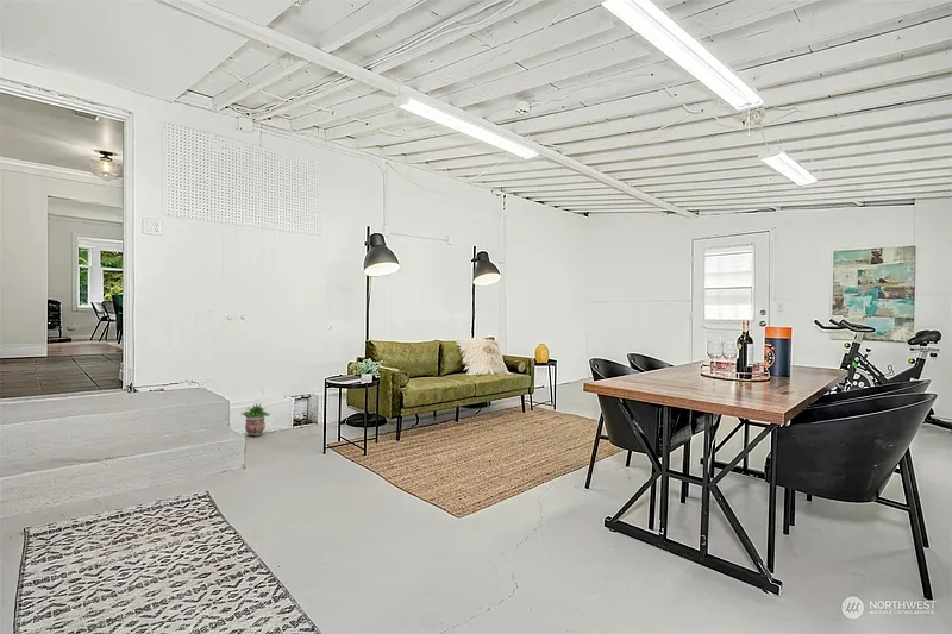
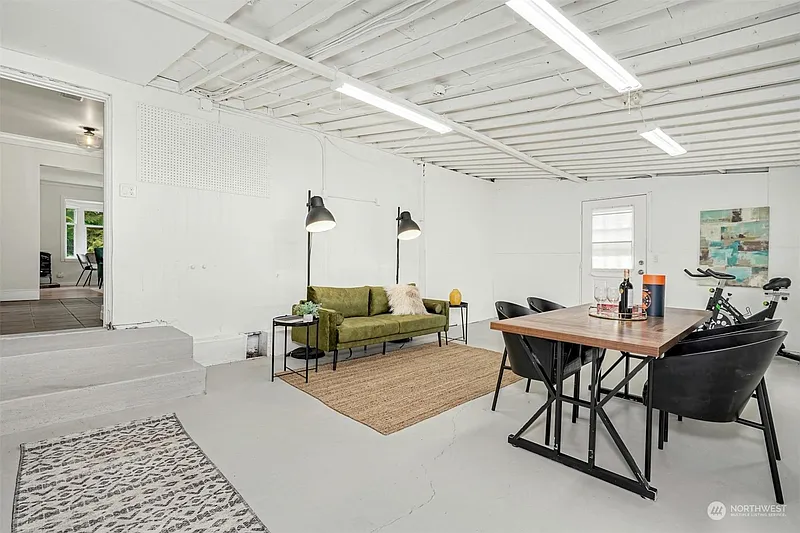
- potted plant (255, 419)
